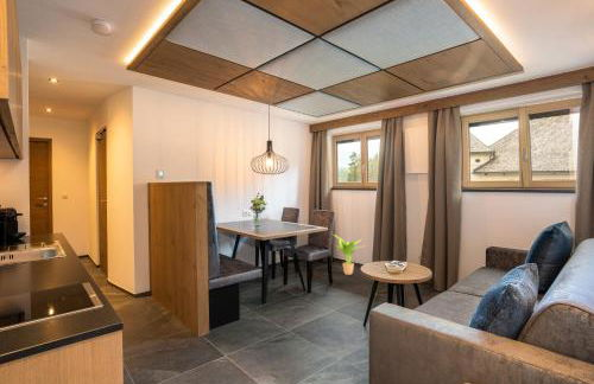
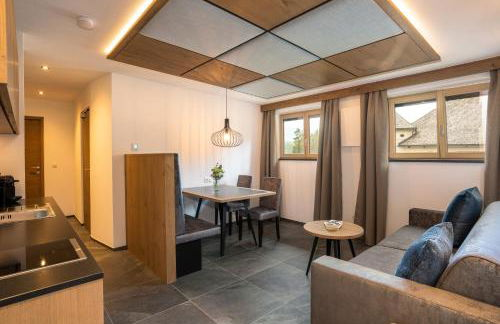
- potted plant (347, 254)
